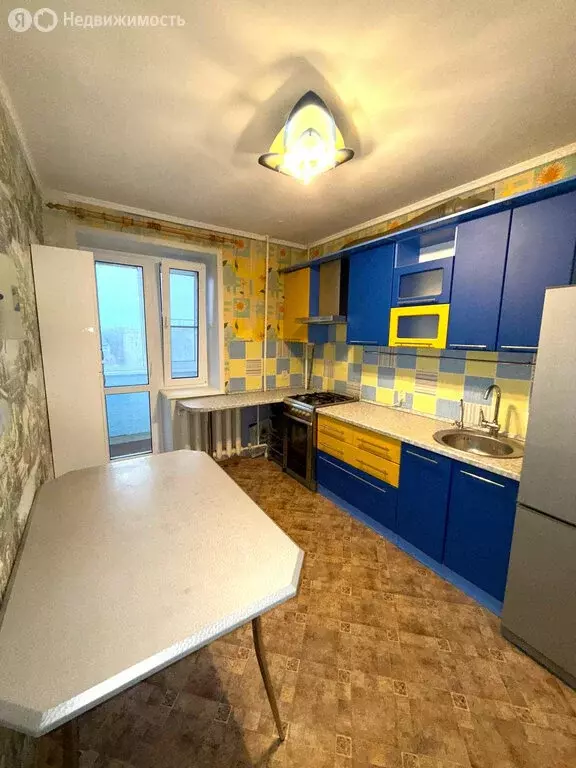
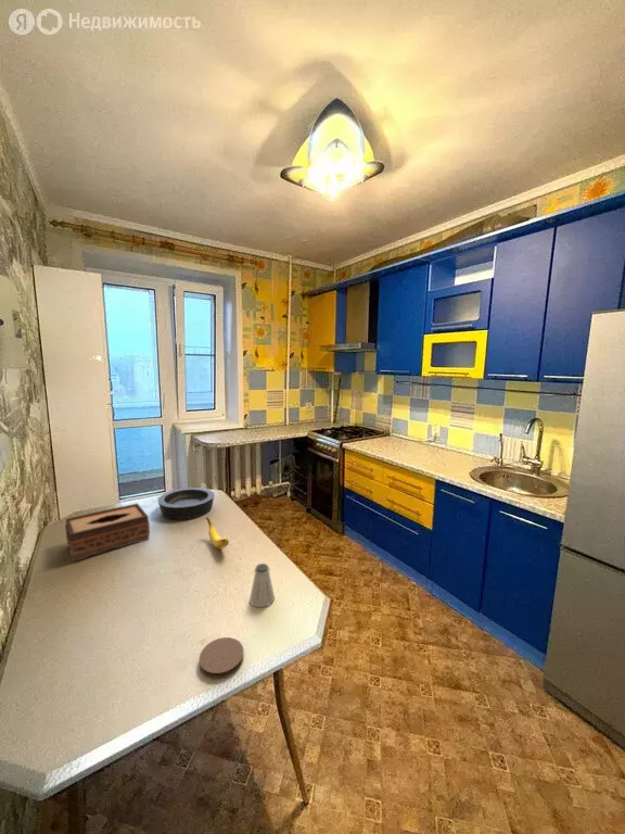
+ bowl (187, 503)
+ banana (217, 536)
+ coaster (221, 656)
+ saltshaker (262, 582)
+ tissue box (107, 529)
